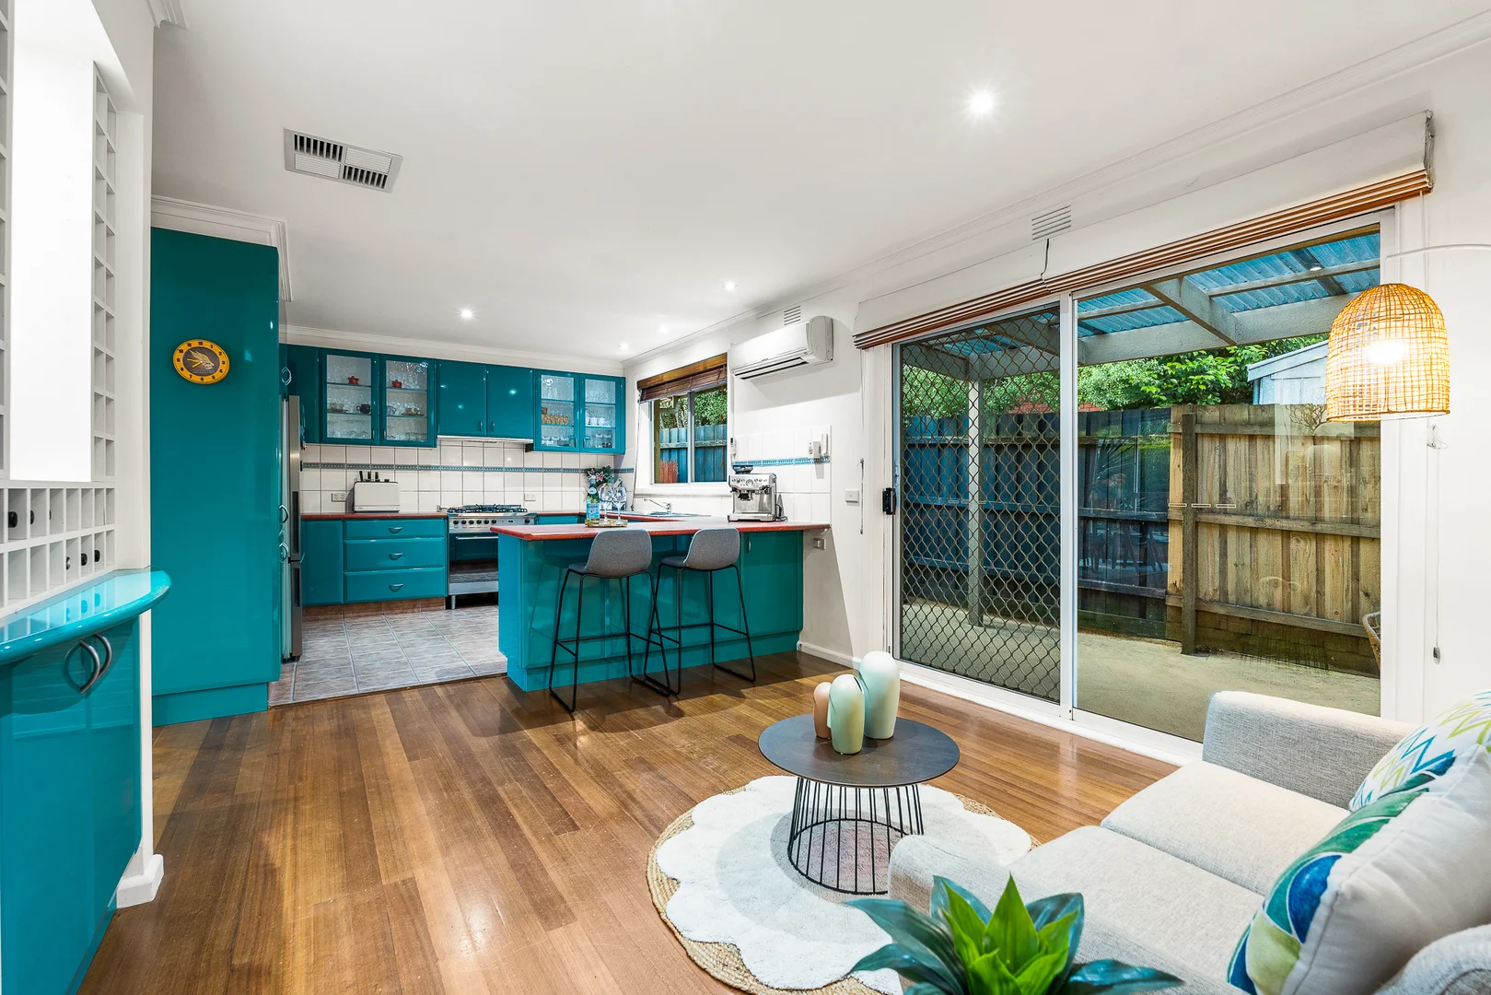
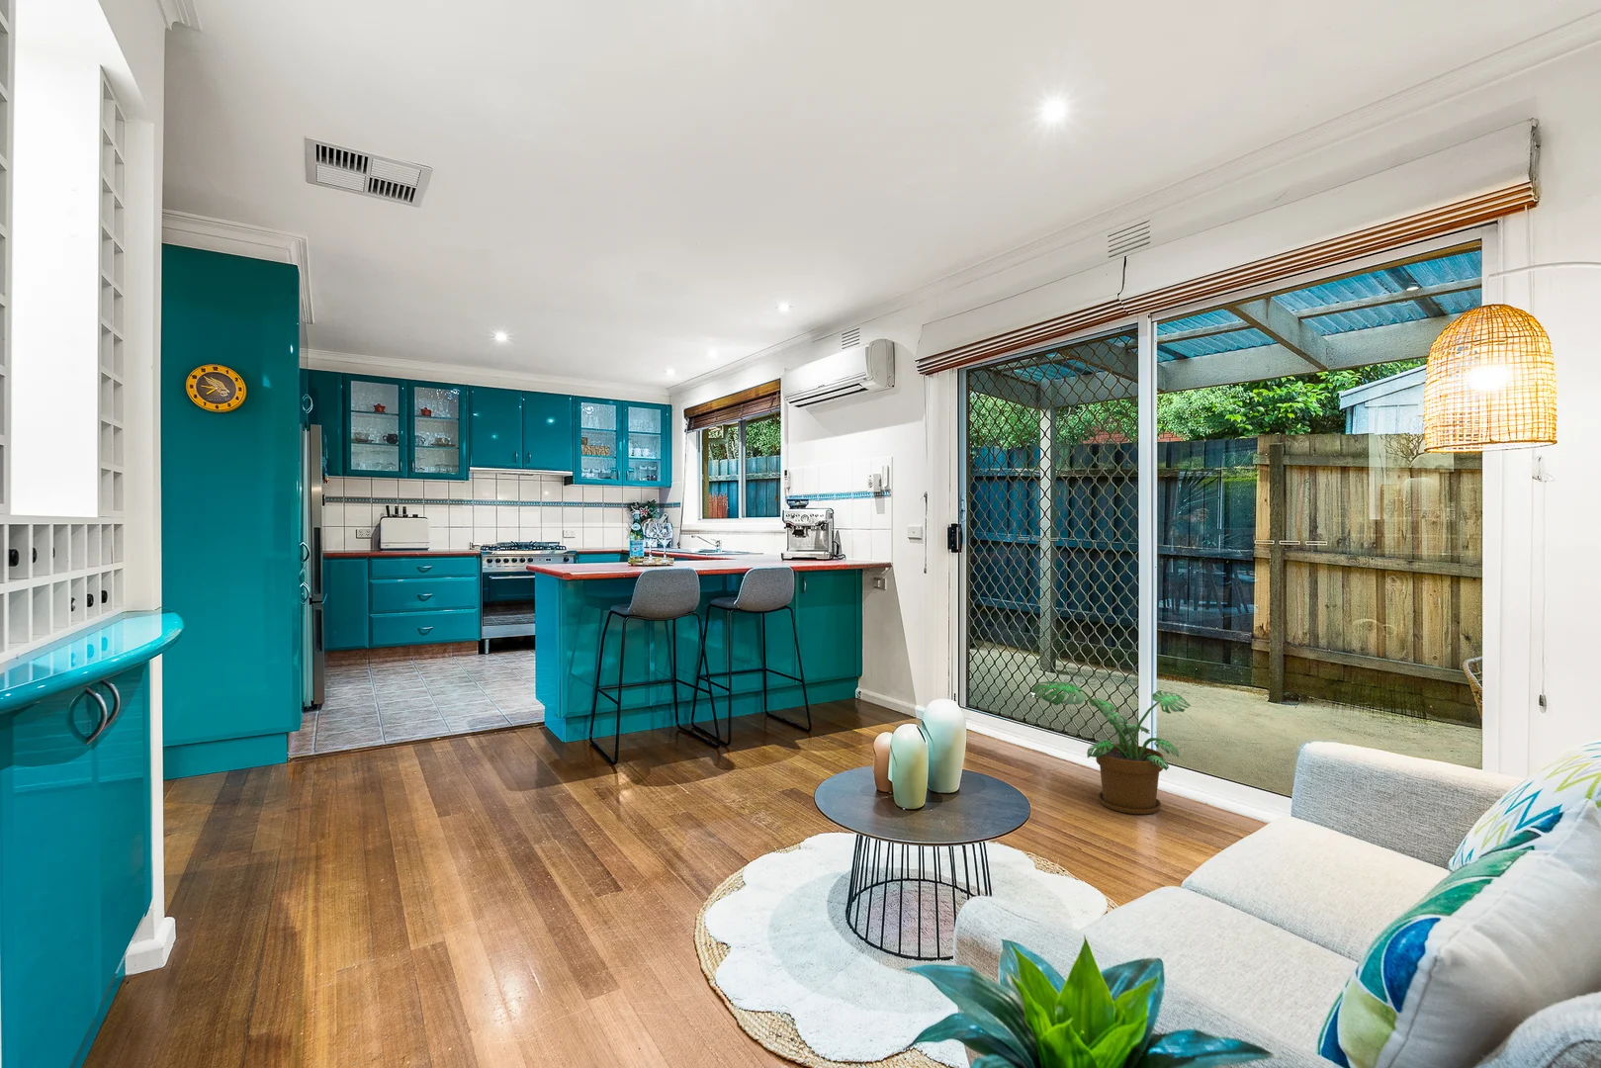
+ potted plant (1111, 740)
